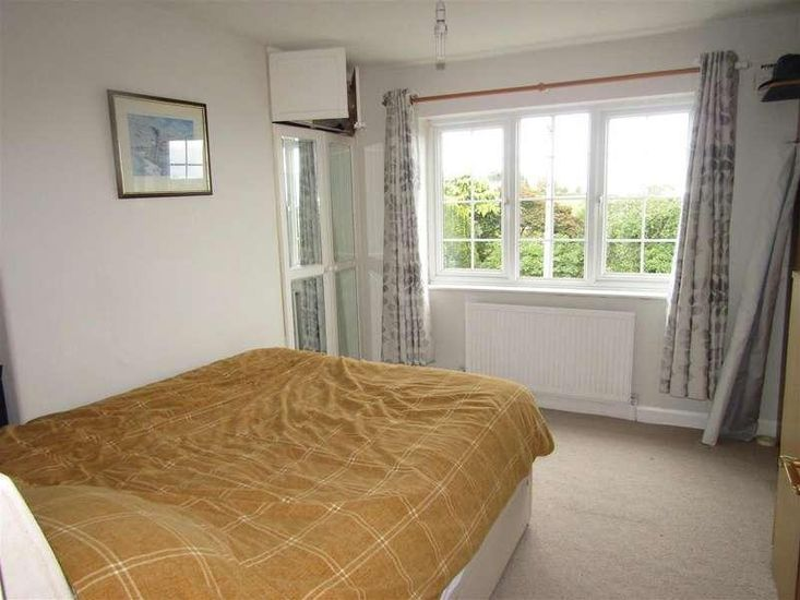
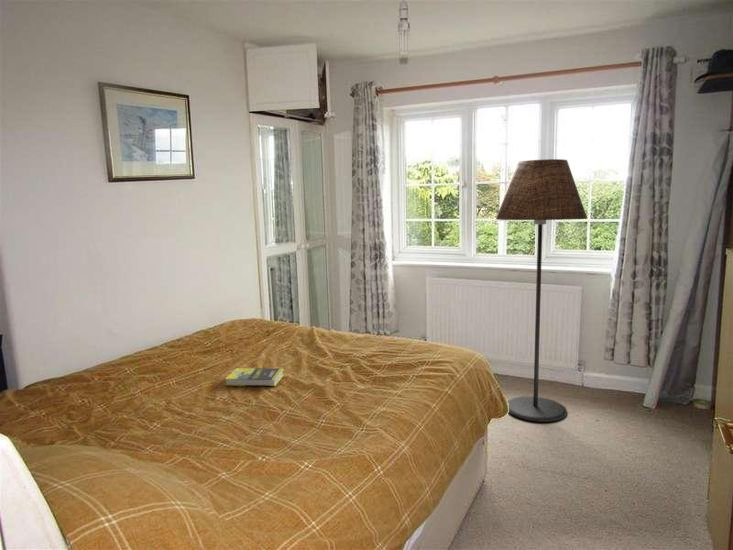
+ floor lamp (538, 289)
+ book (255, 376)
